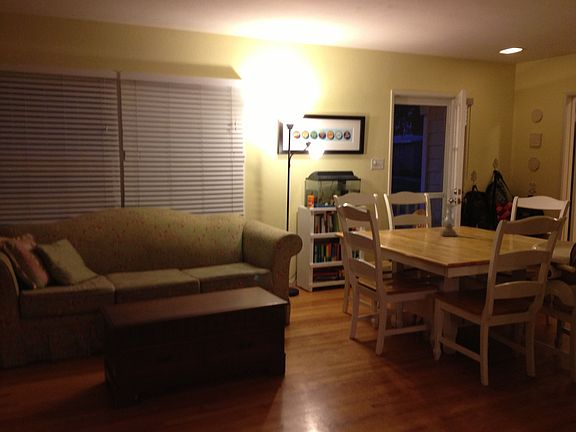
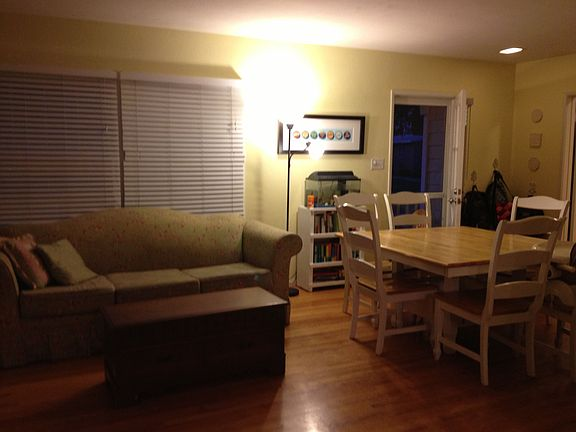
- candle holder (449, 219)
